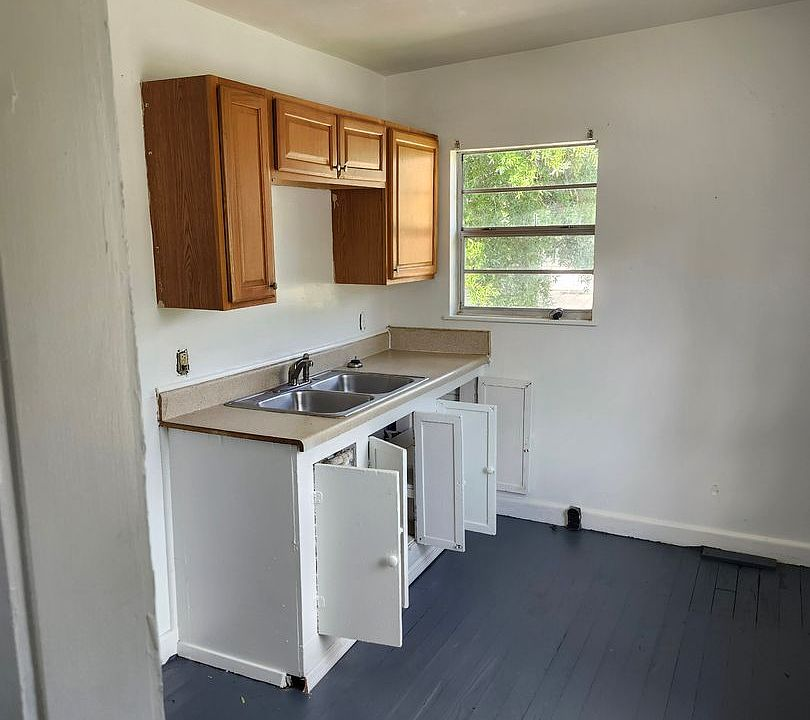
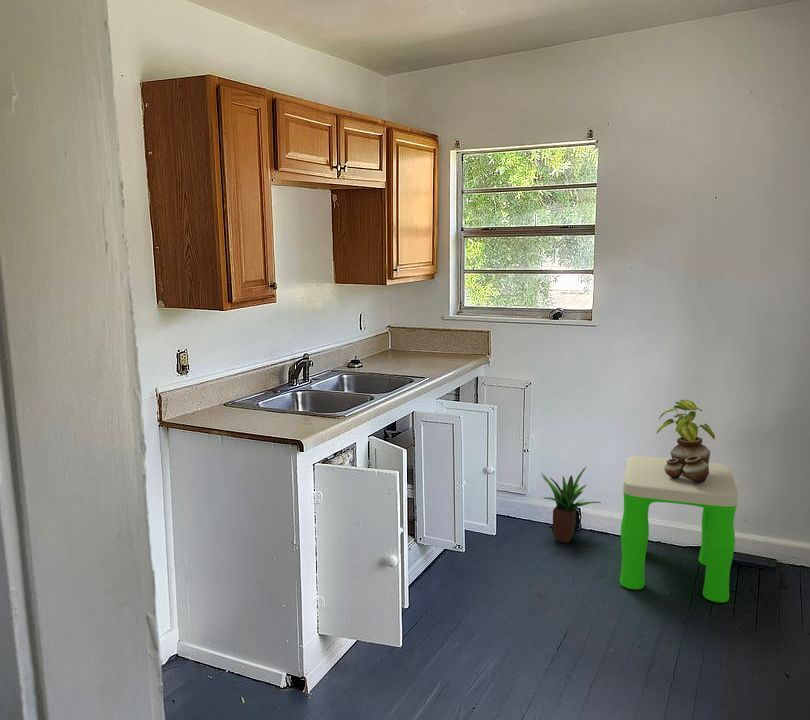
+ stool (677, 503)
+ potted plant (570, 503)
+ potted plant (685, 437)
